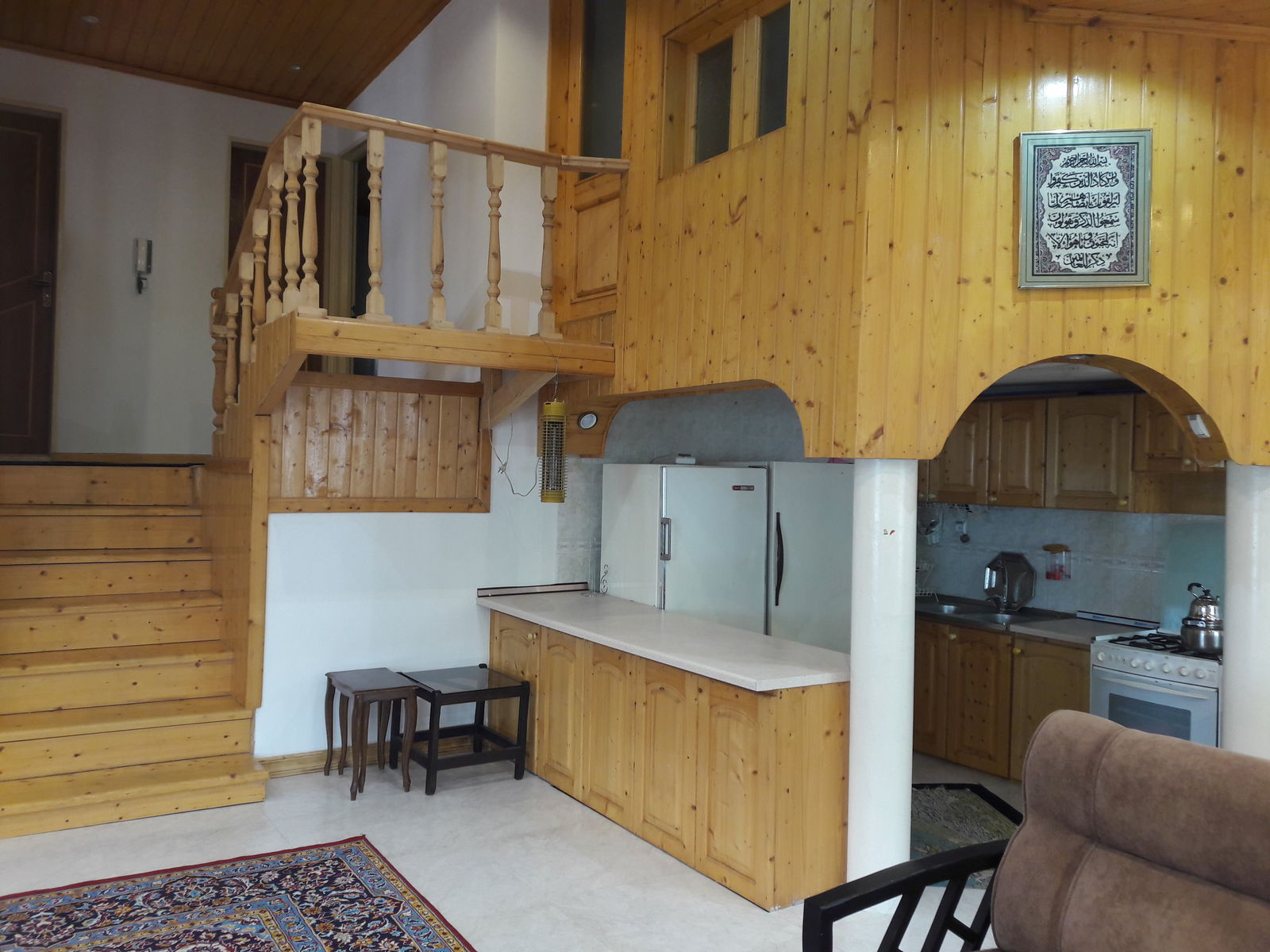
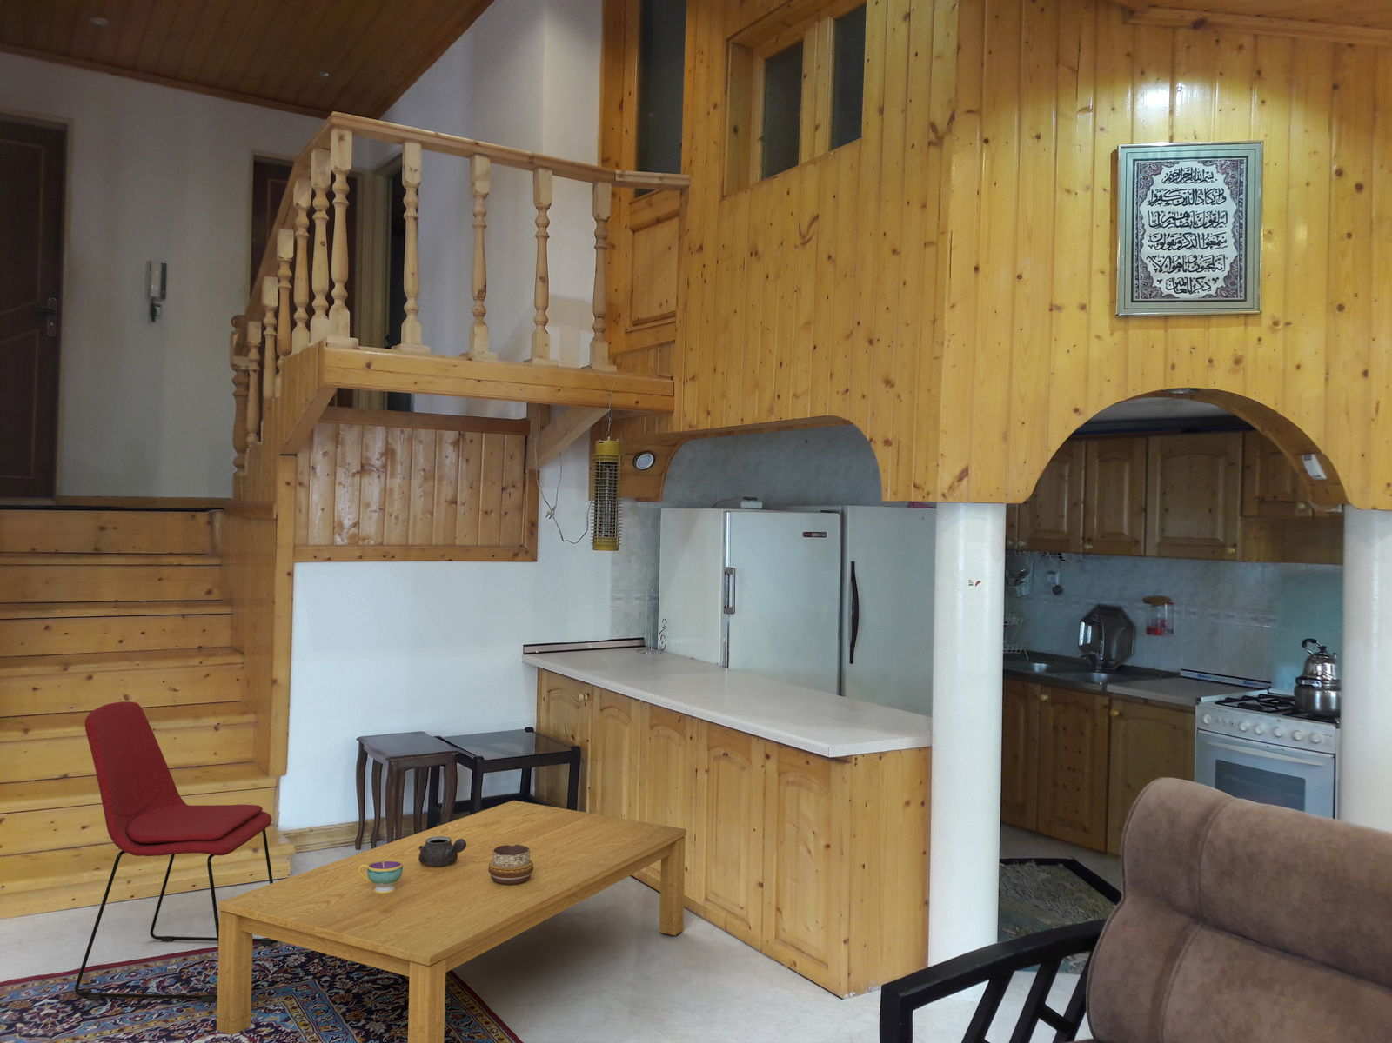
+ chair (180, 837)
+ decorative bowl (511, 864)
+ teapot (443, 849)
+ coffee table (479, 917)
+ teacup (381, 875)
